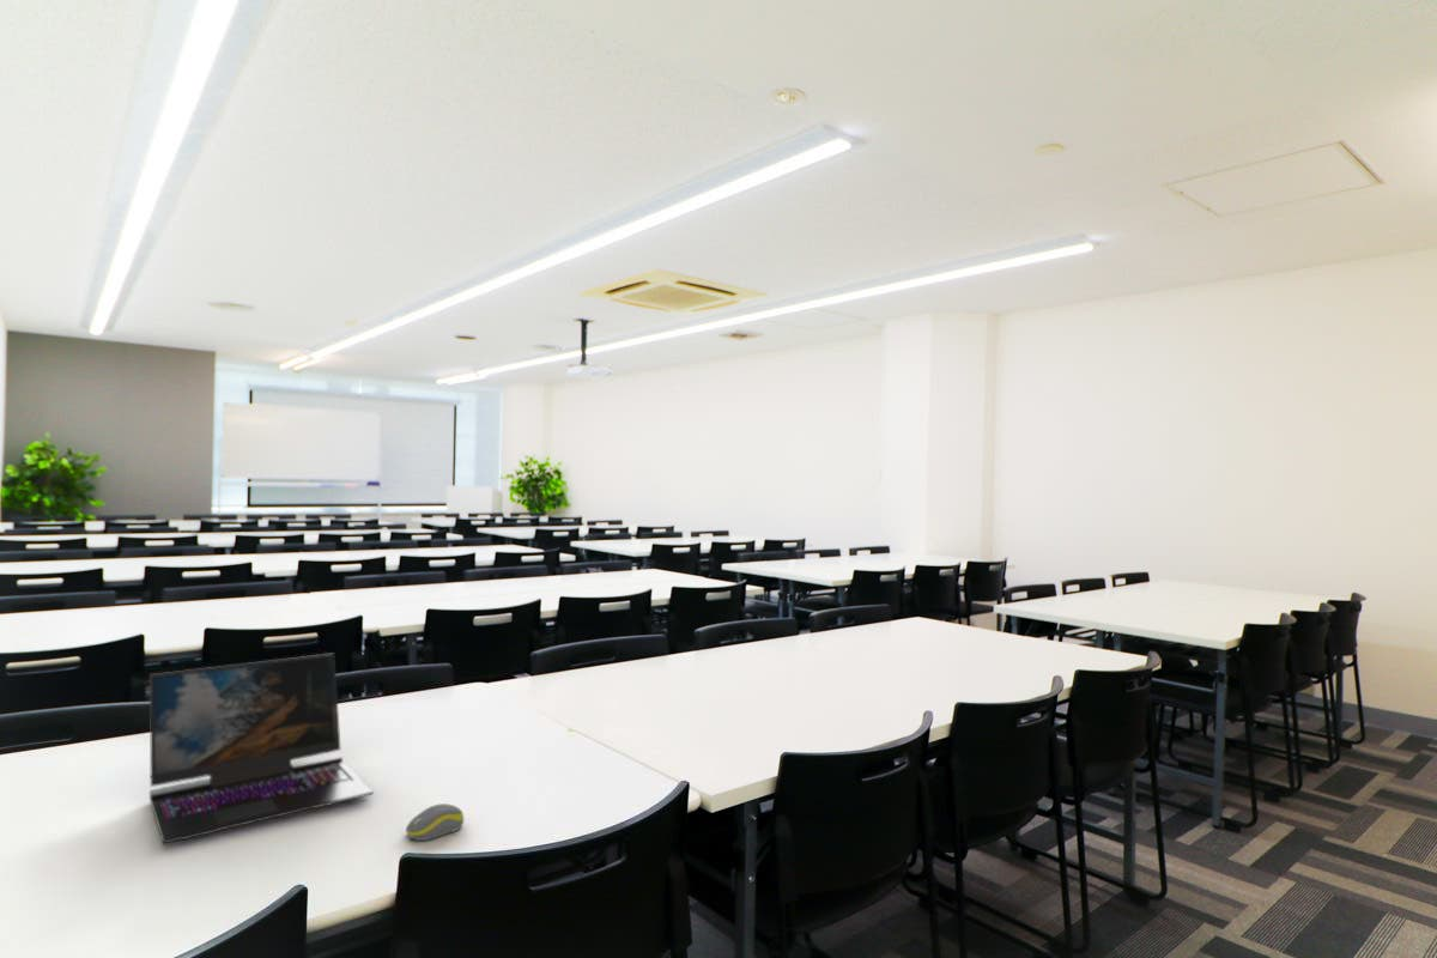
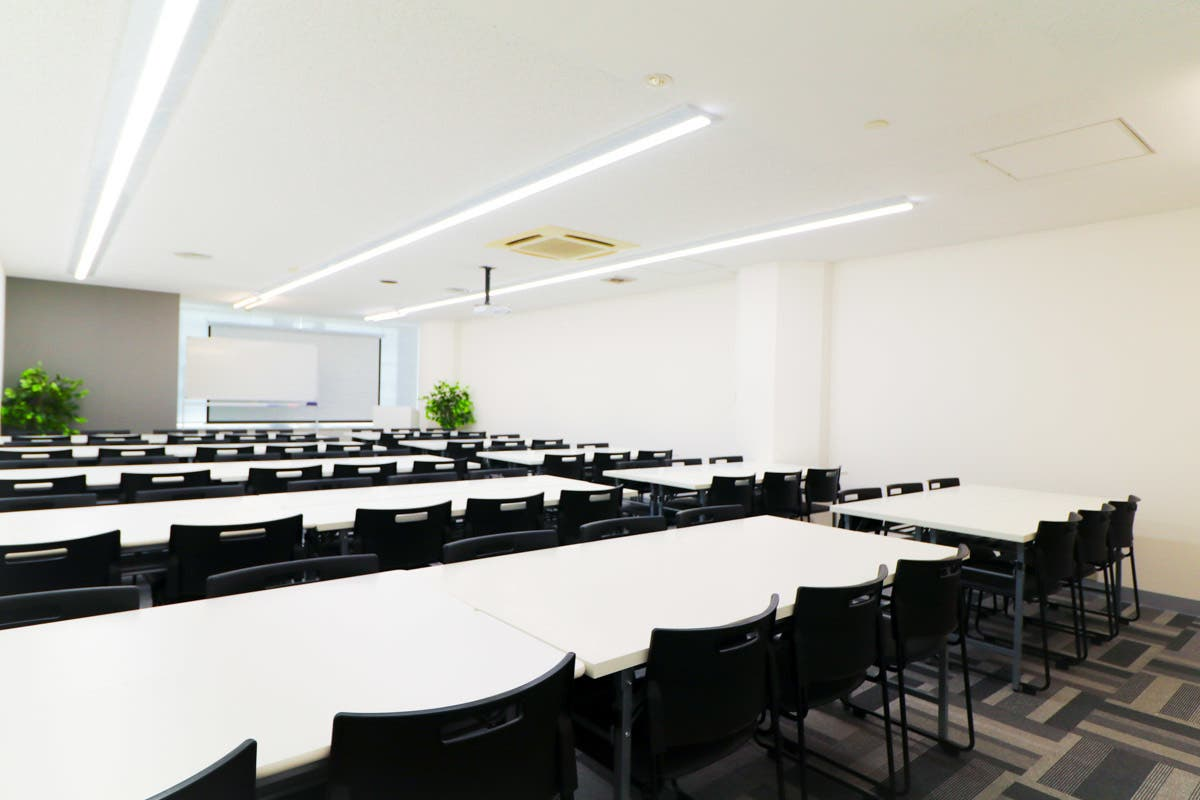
- laptop (261, 736)
- computer mouse (435, 819)
